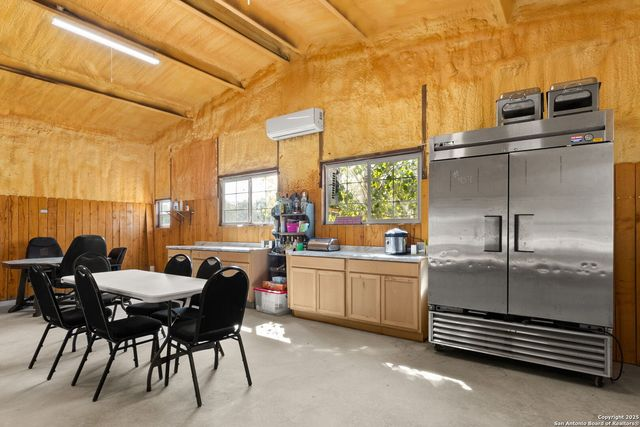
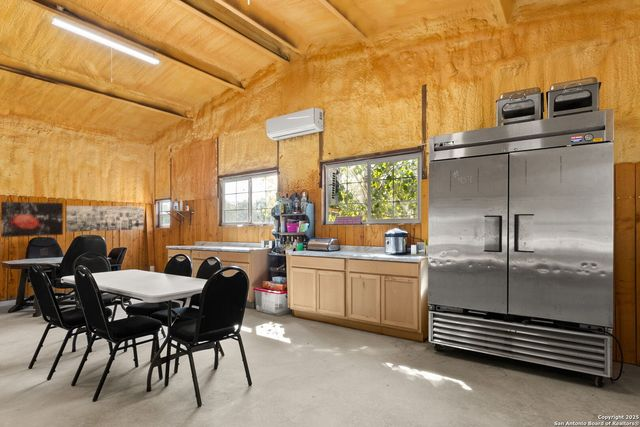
+ wall art (33, 219)
+ wall art (107, 218)
